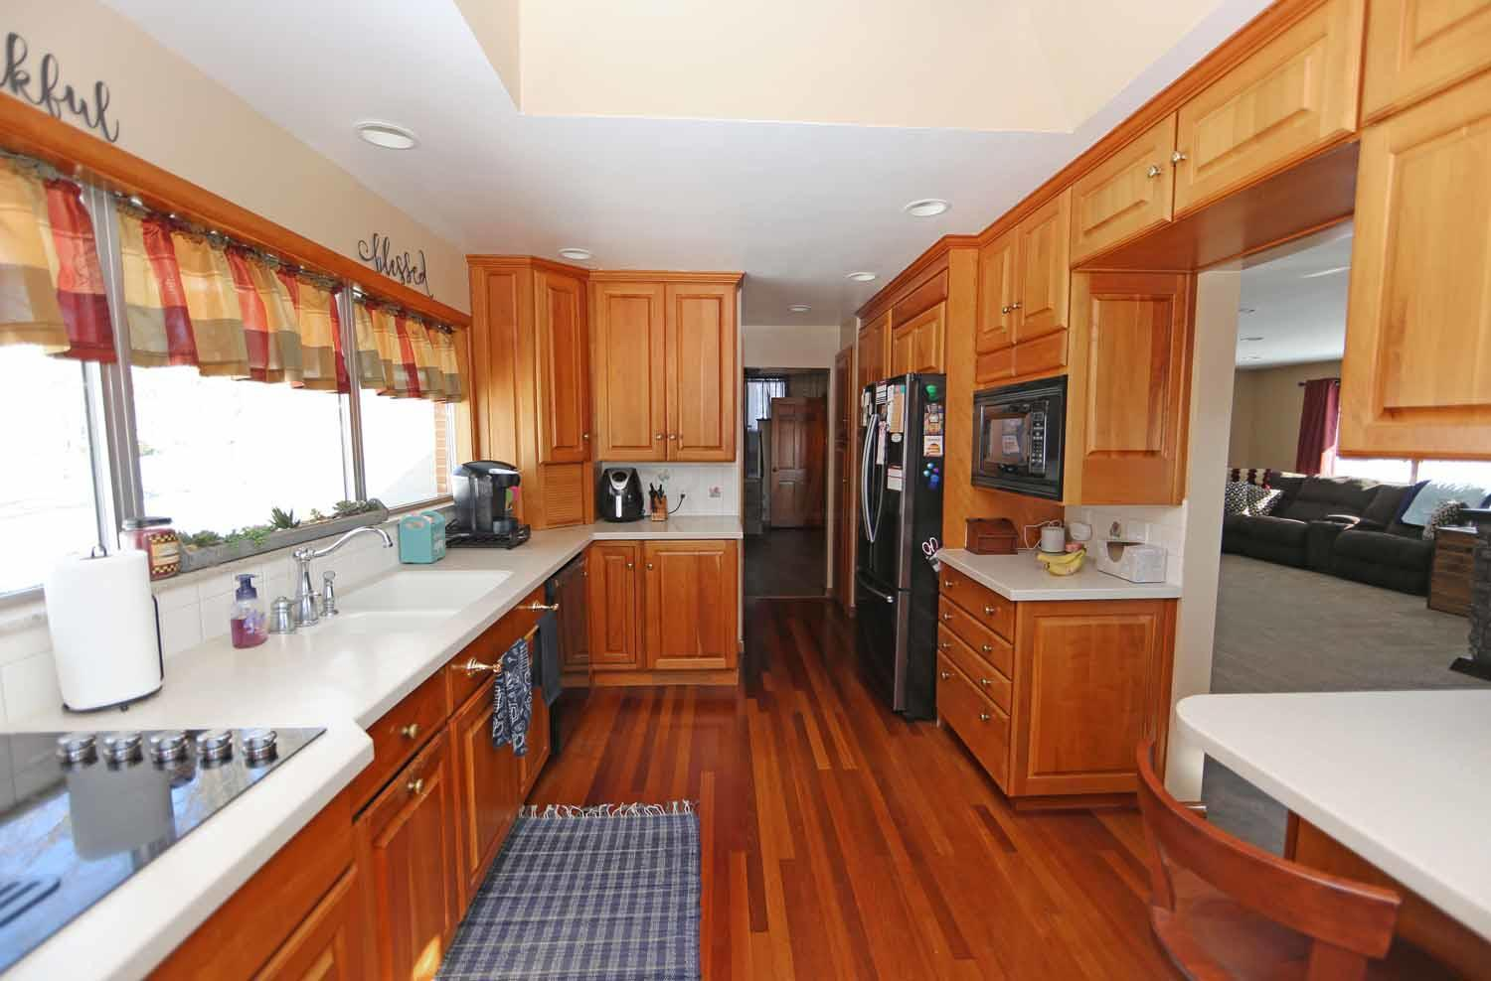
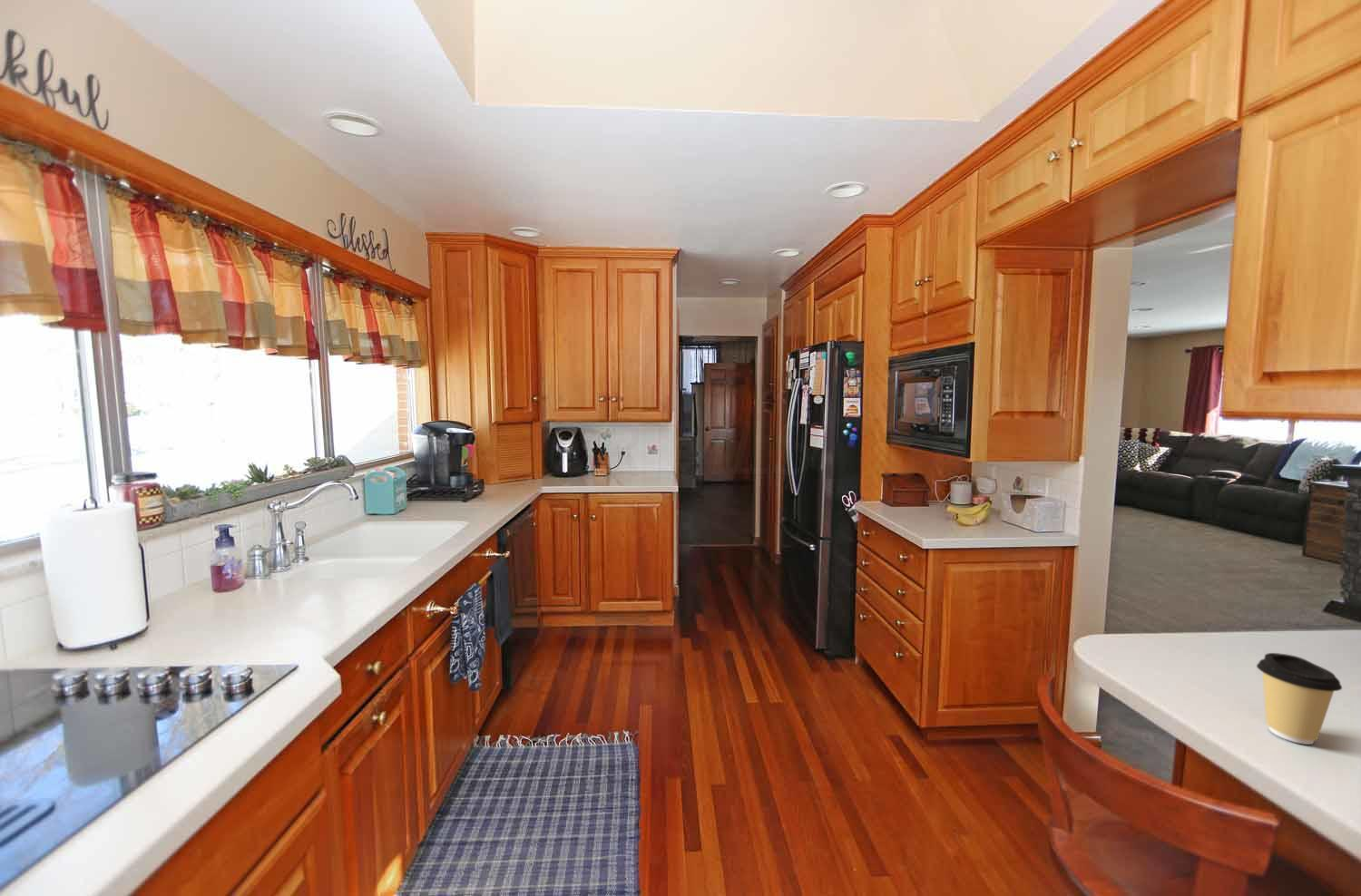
+ coffee cup (1295, 699)
